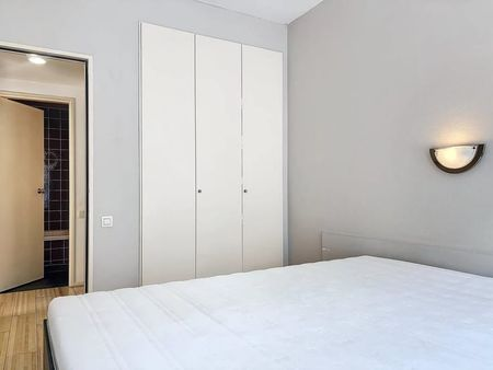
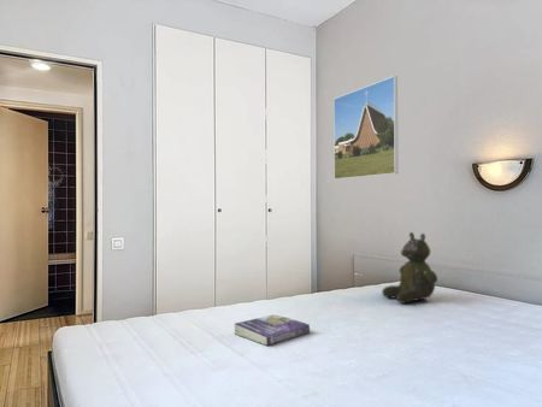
+ book (272, 328)
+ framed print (363, 132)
+ teddy bear (408, 266)
